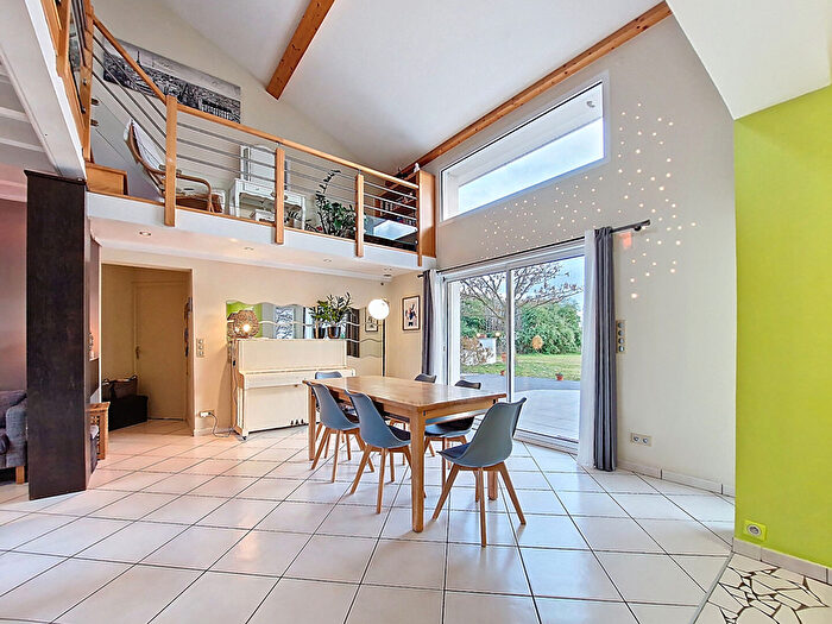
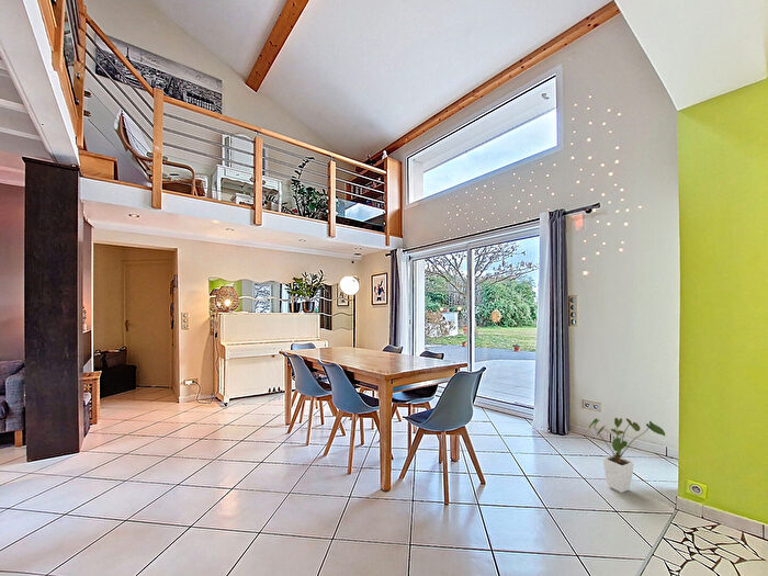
+ house plant (622, 453)
